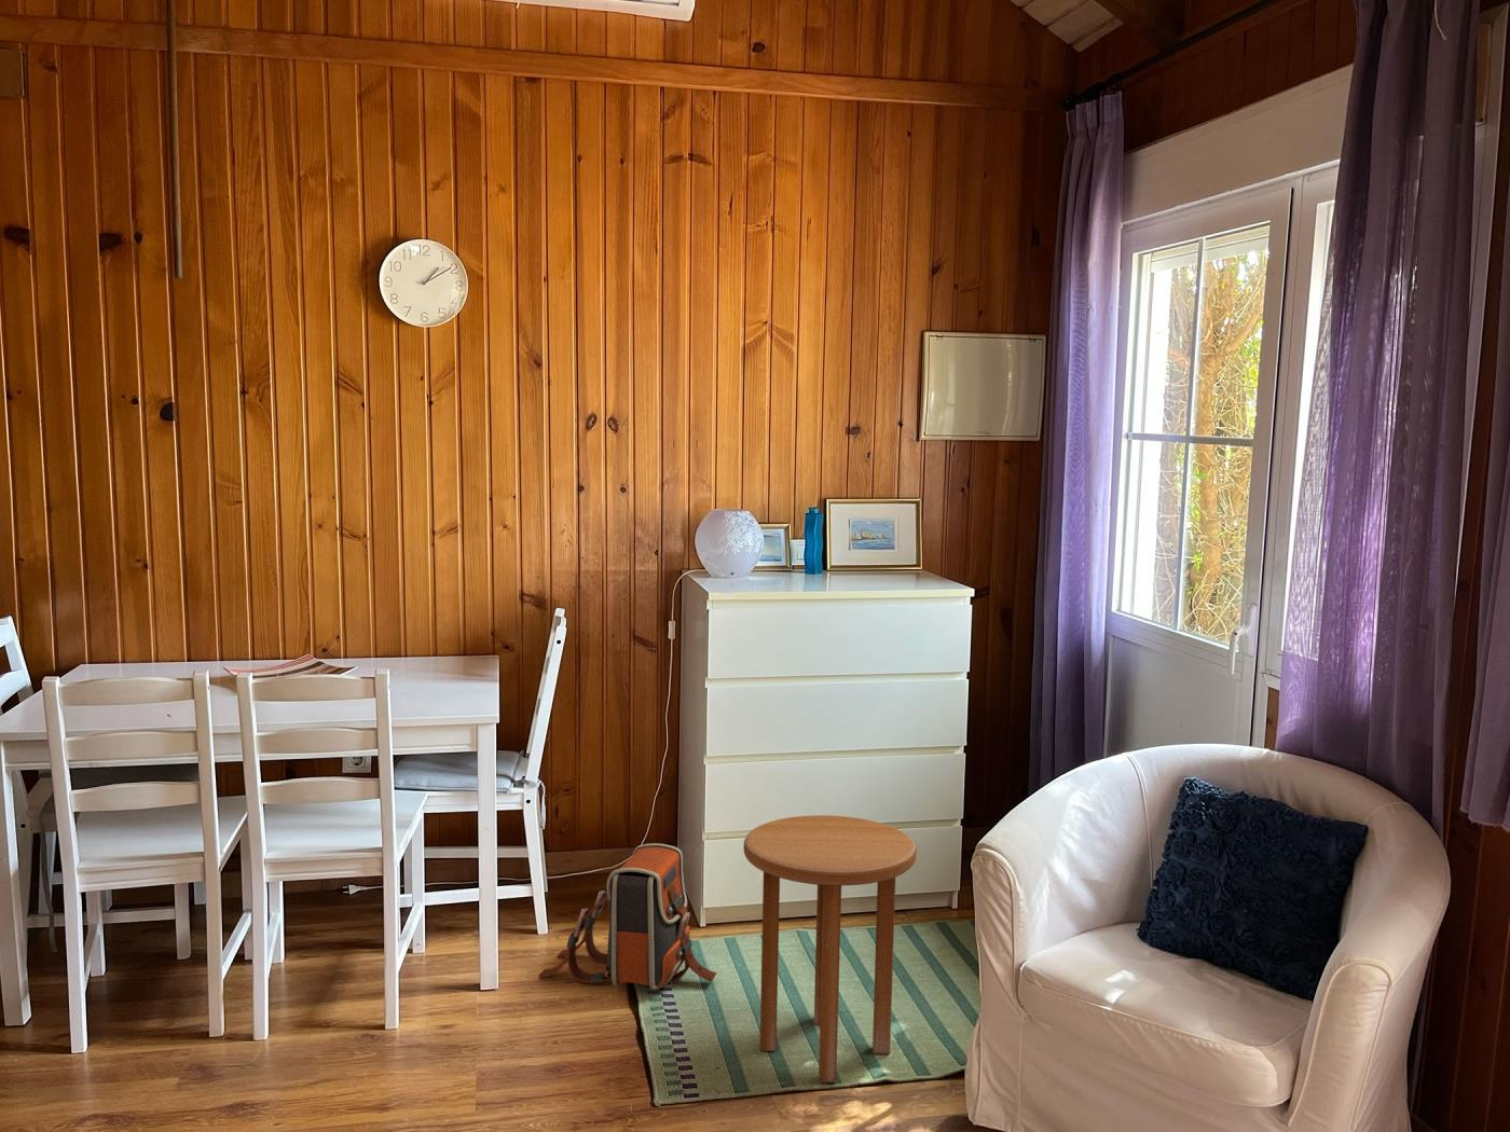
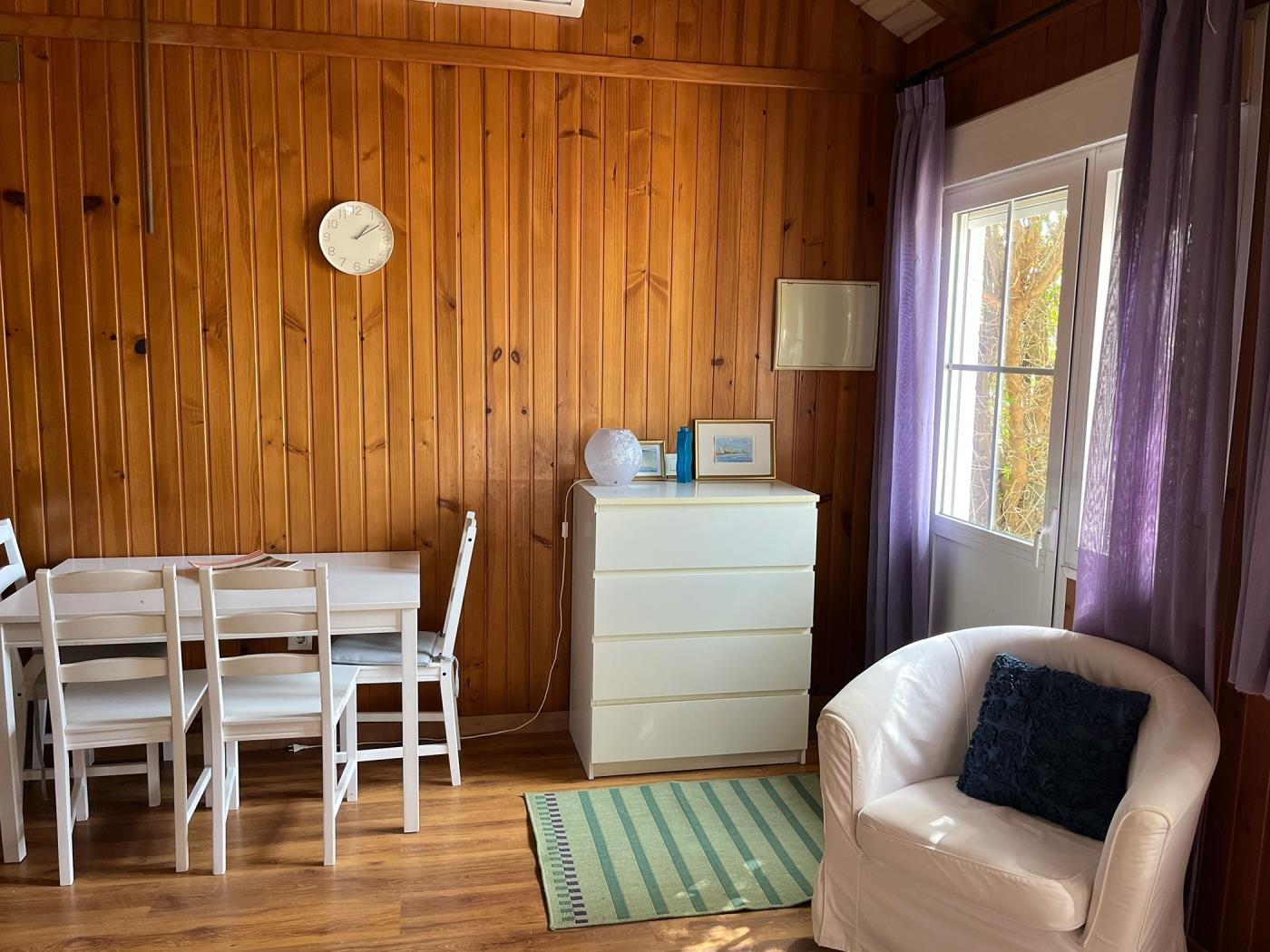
- side table (826, 945)
- backpack (631, 914)
